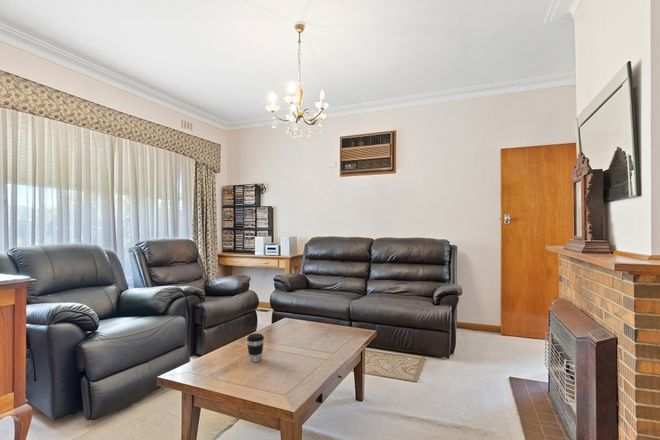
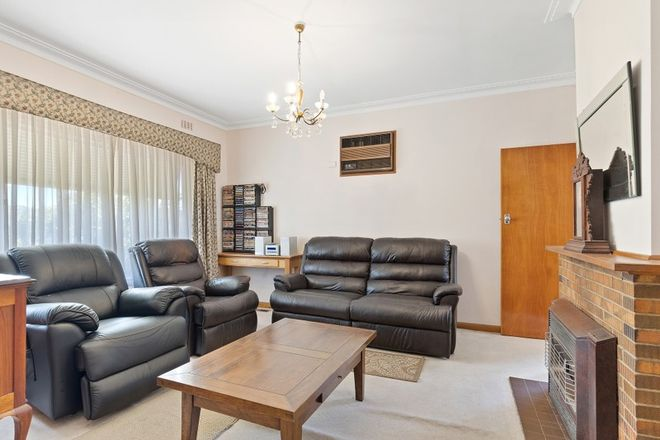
- coffee cup (255, 347)
